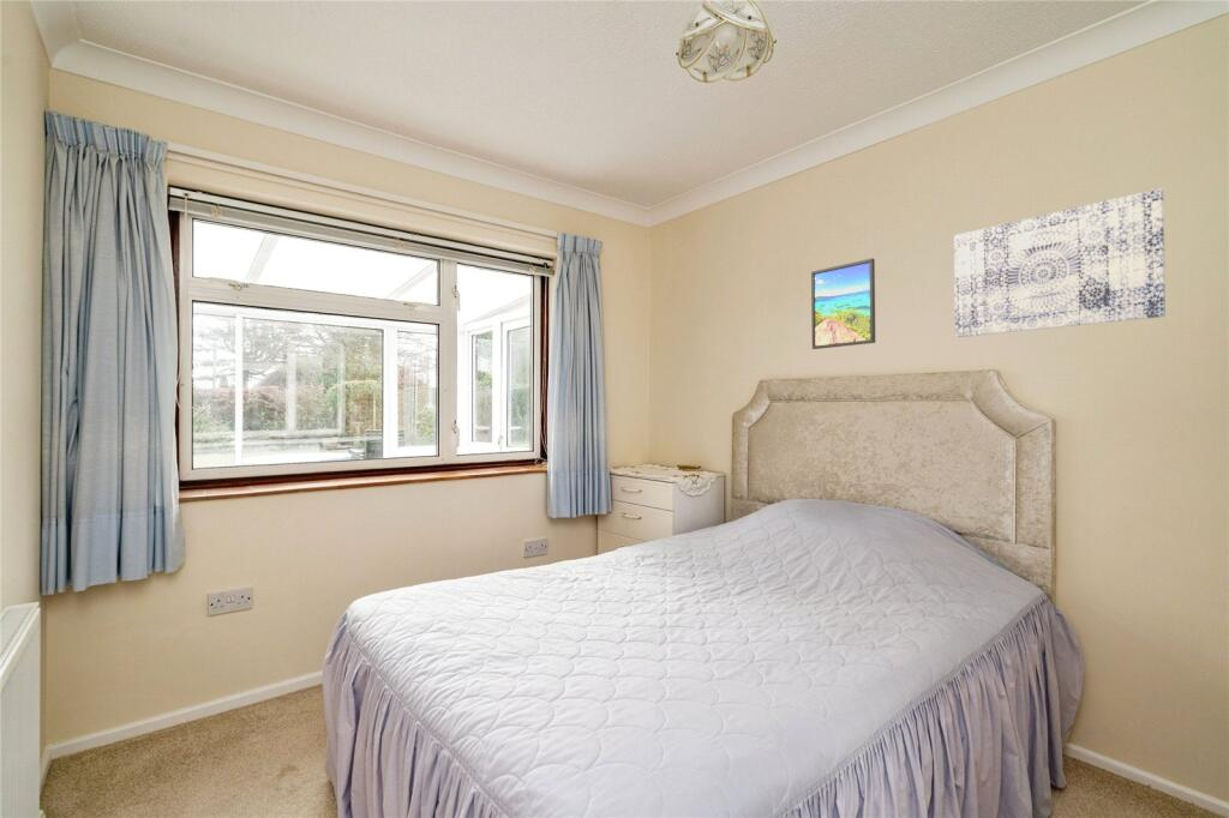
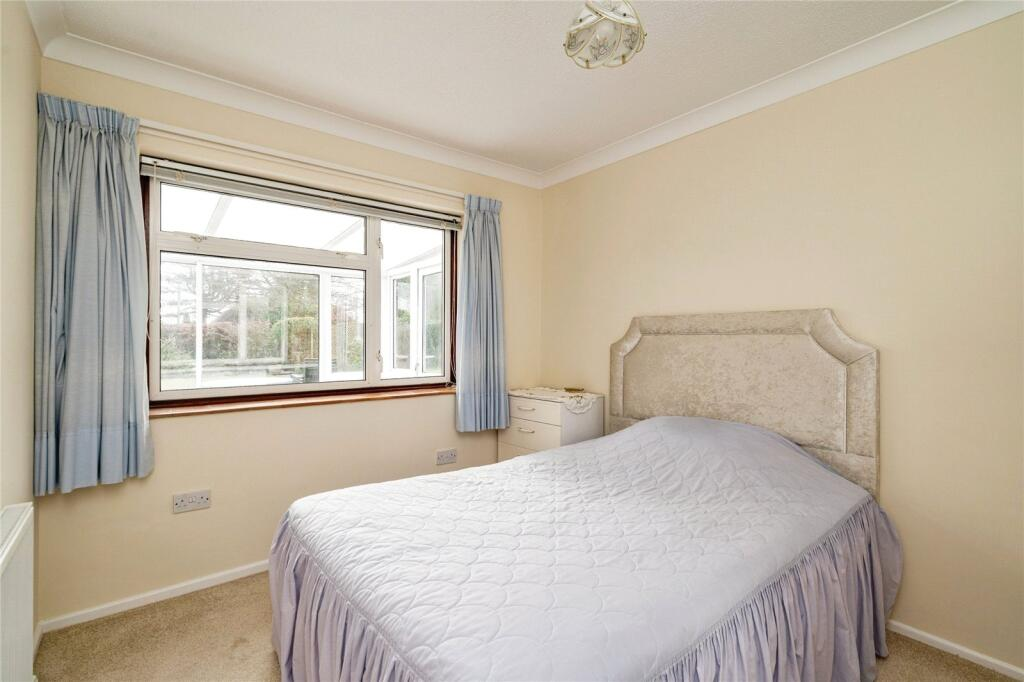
- wall art (1048, 271)
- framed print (841, 305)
